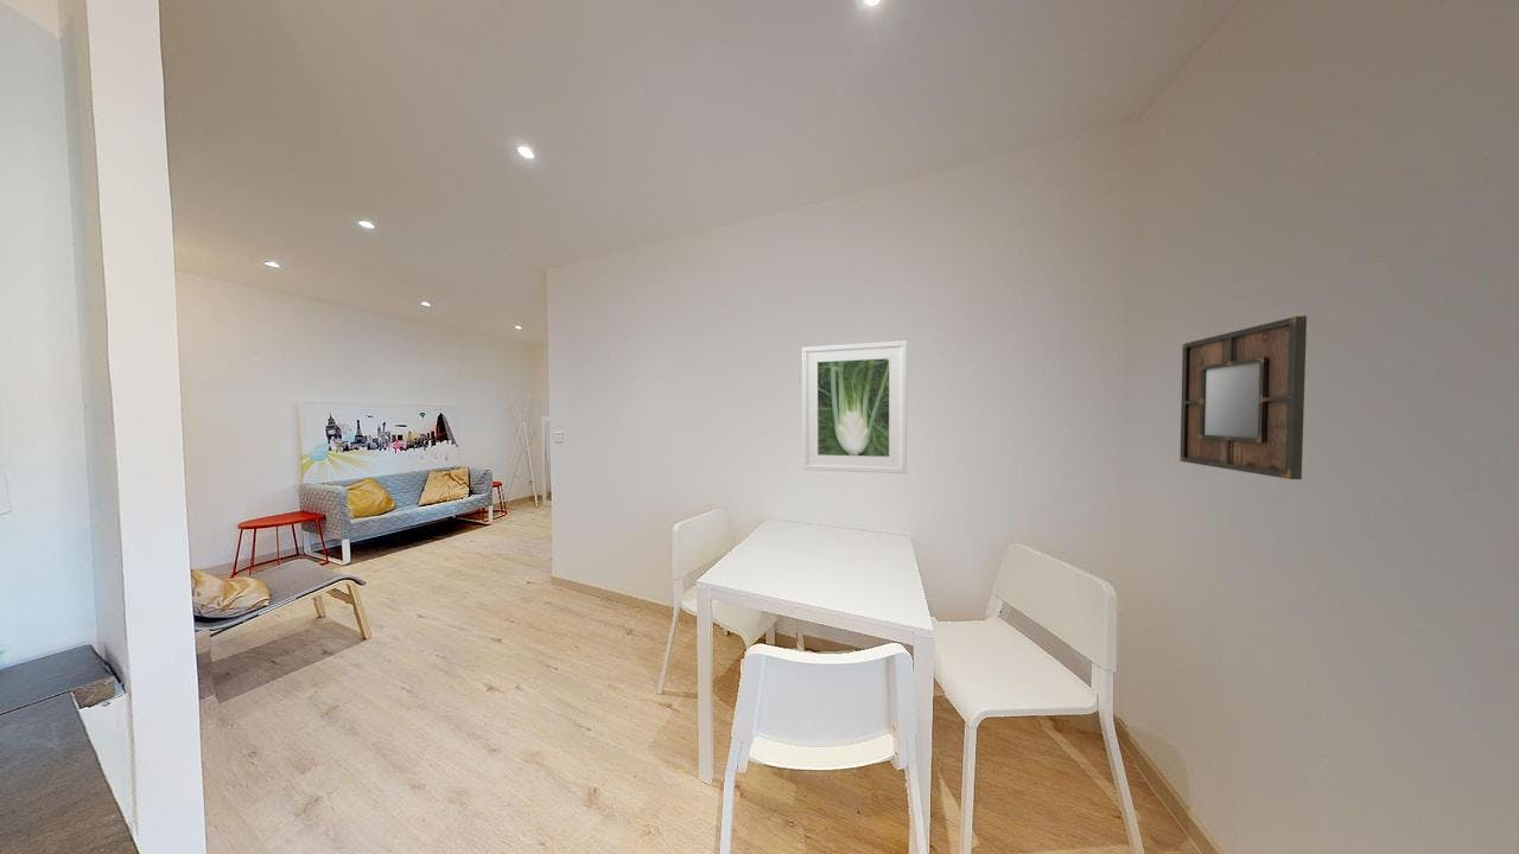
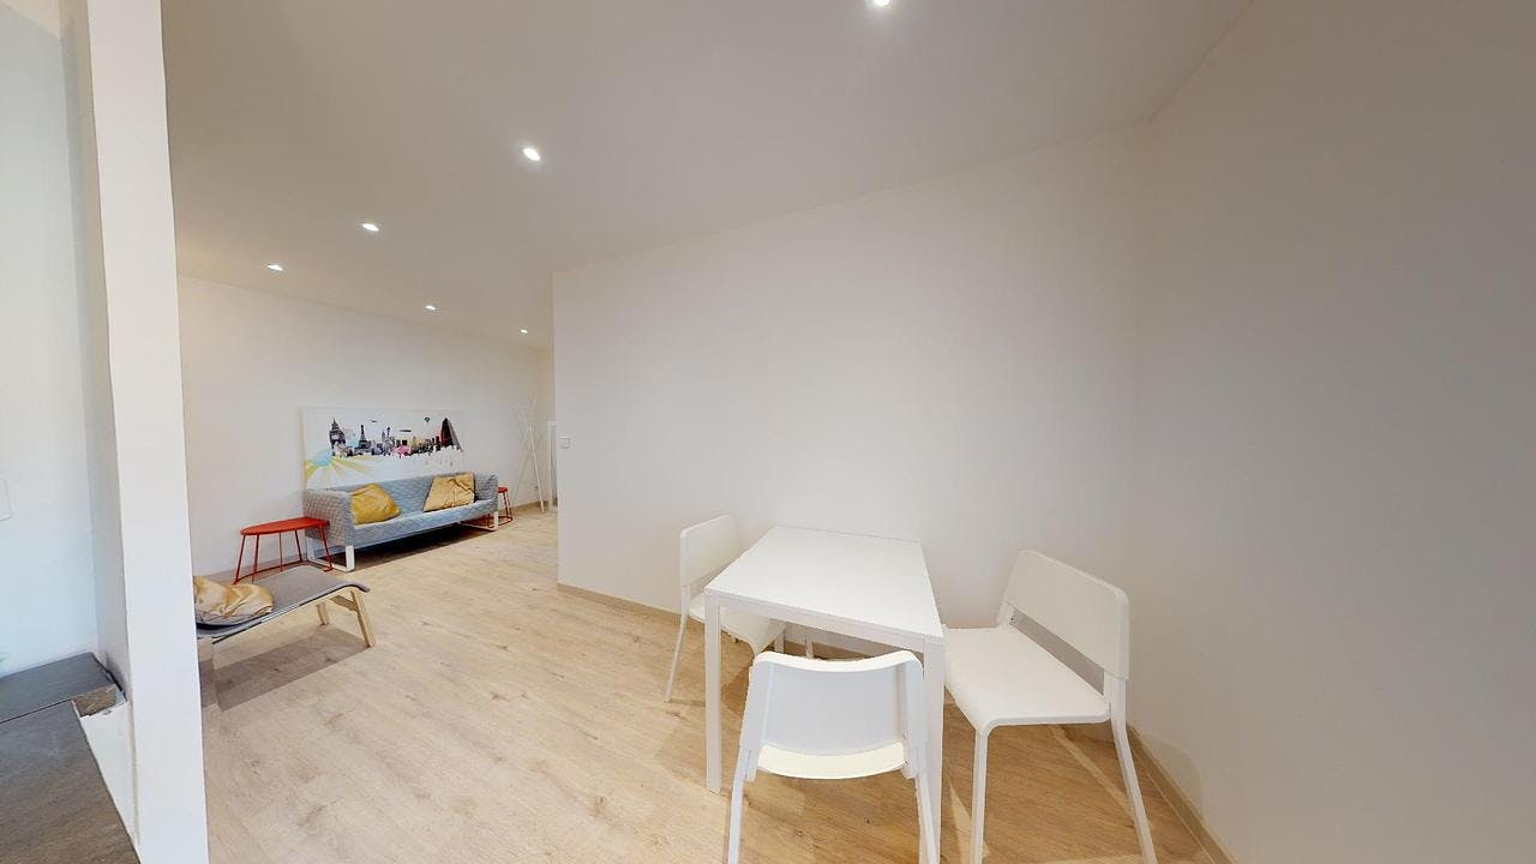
- home mirror (1232, 401)
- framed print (852, 408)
